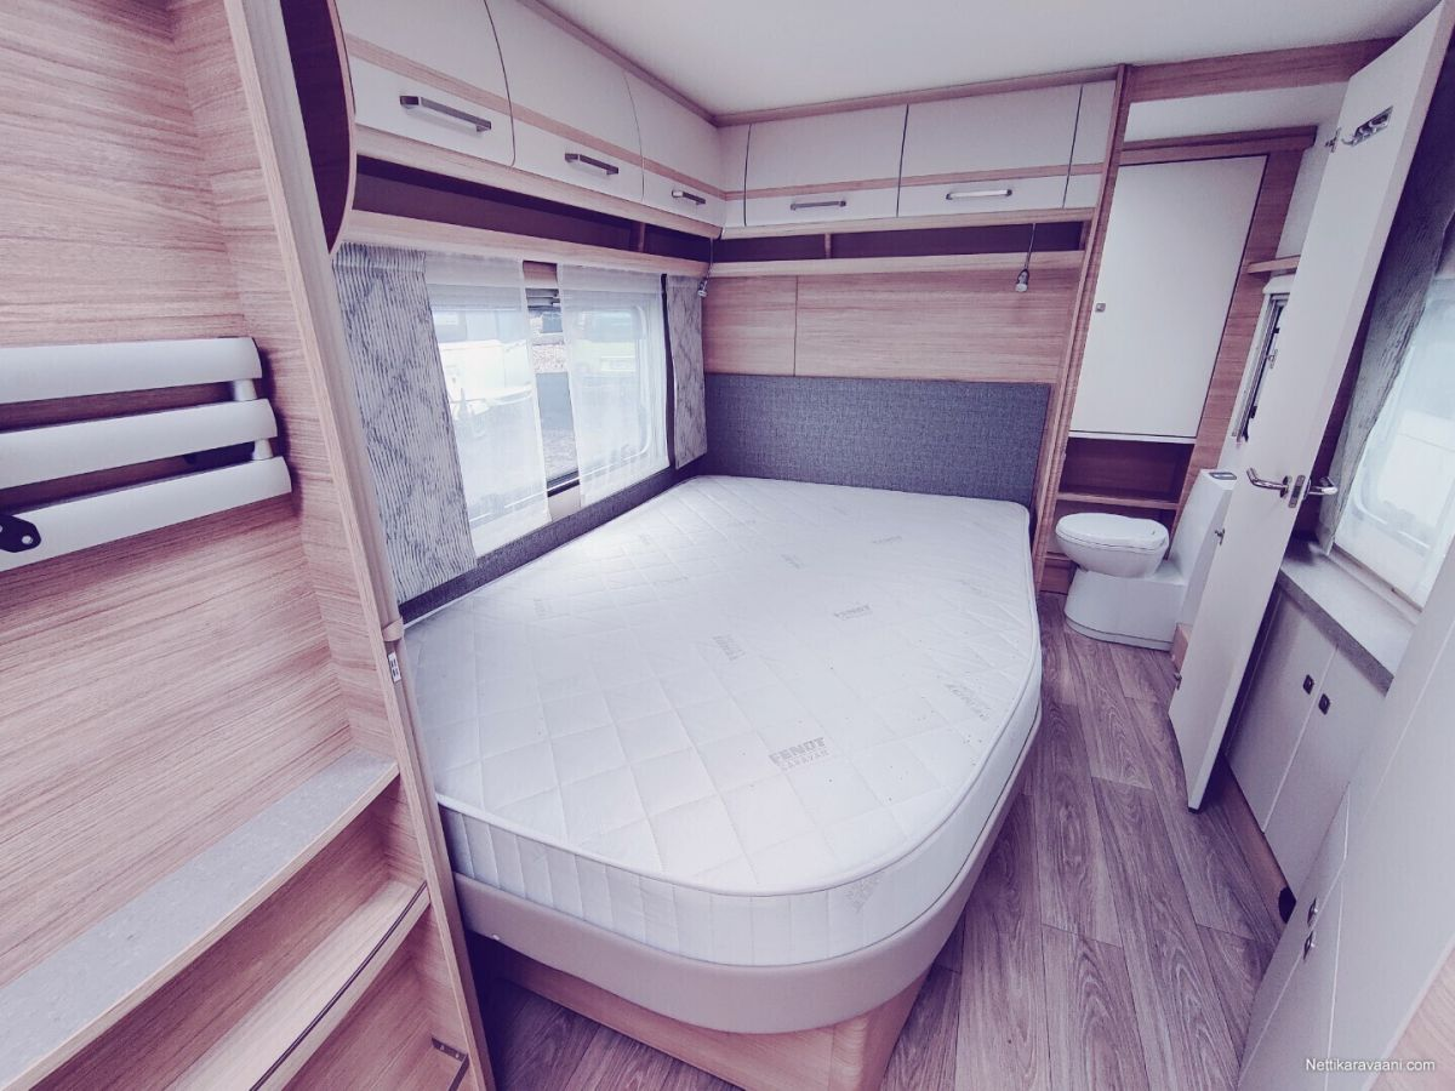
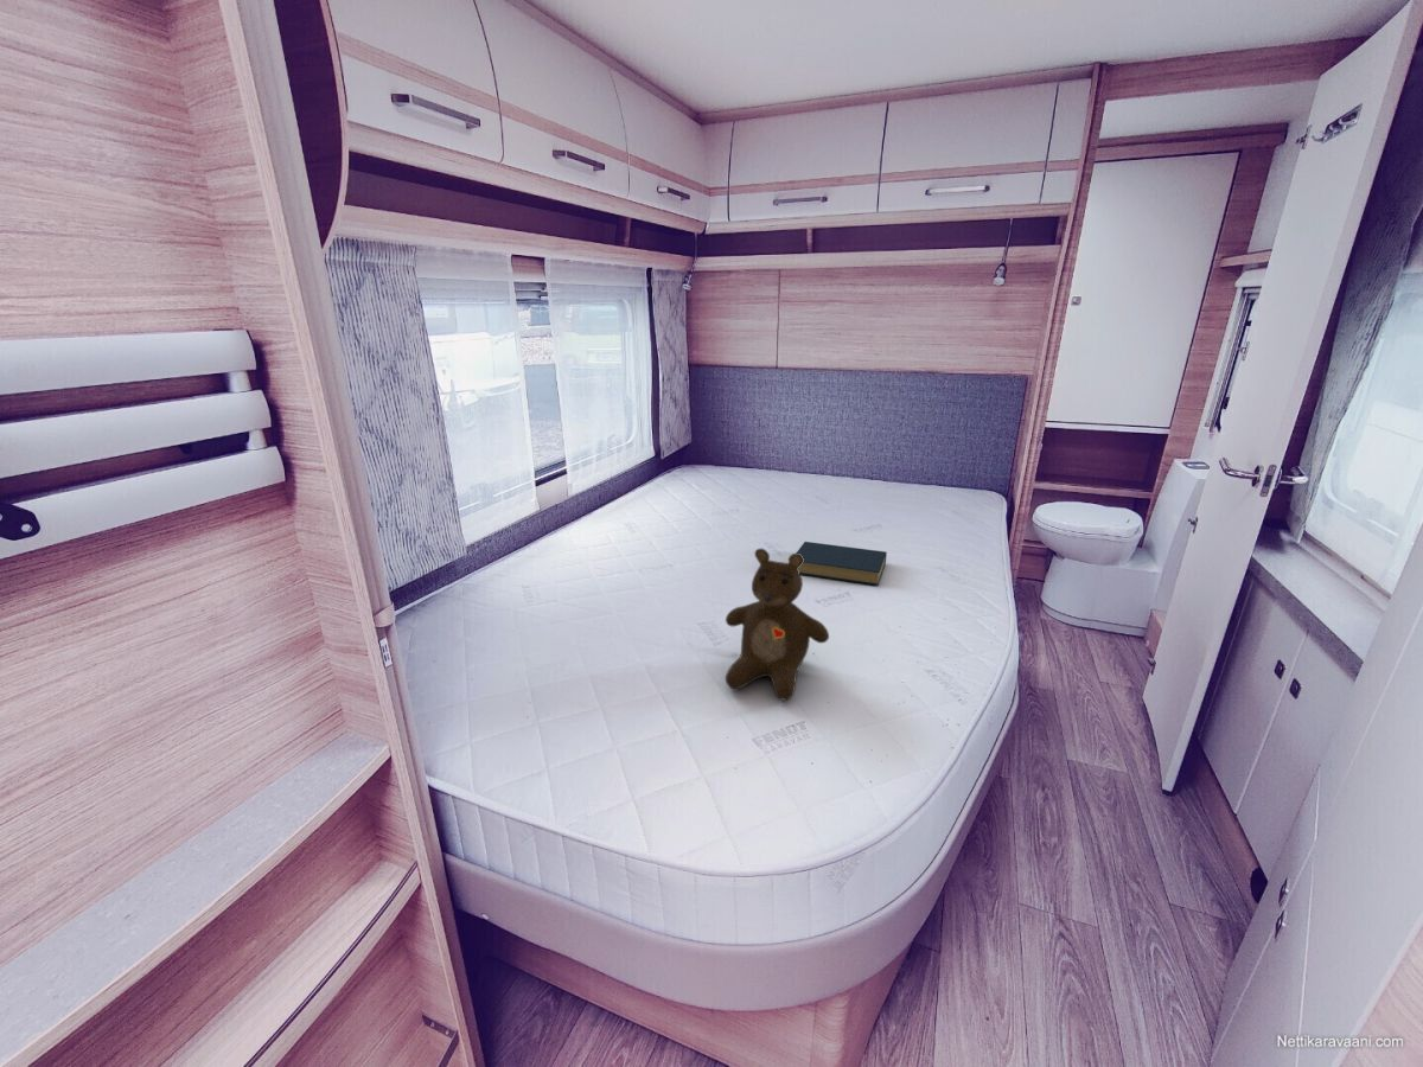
+ hardback book (838, 561)
+ teddy bear (771, 619)
